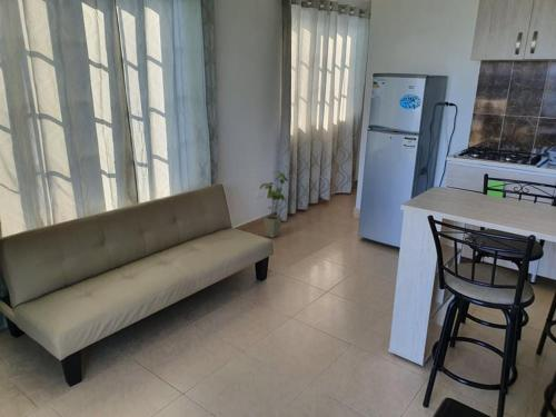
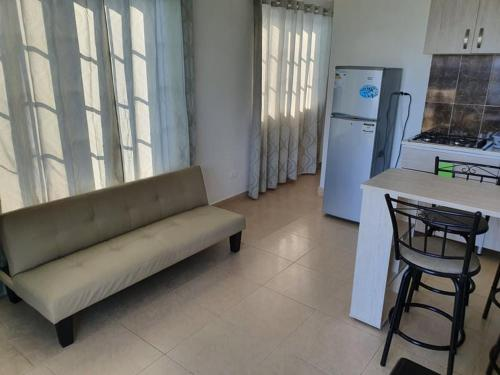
- house plant (277, 203)
